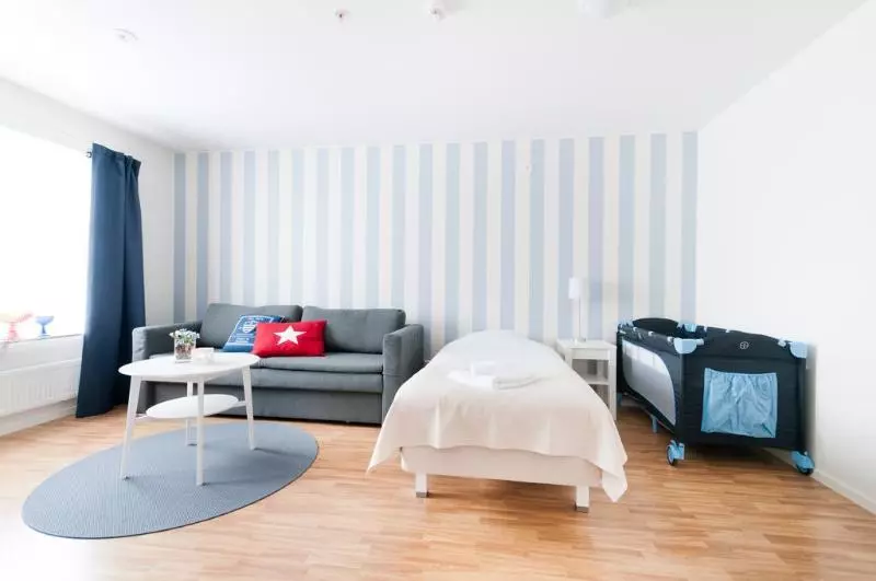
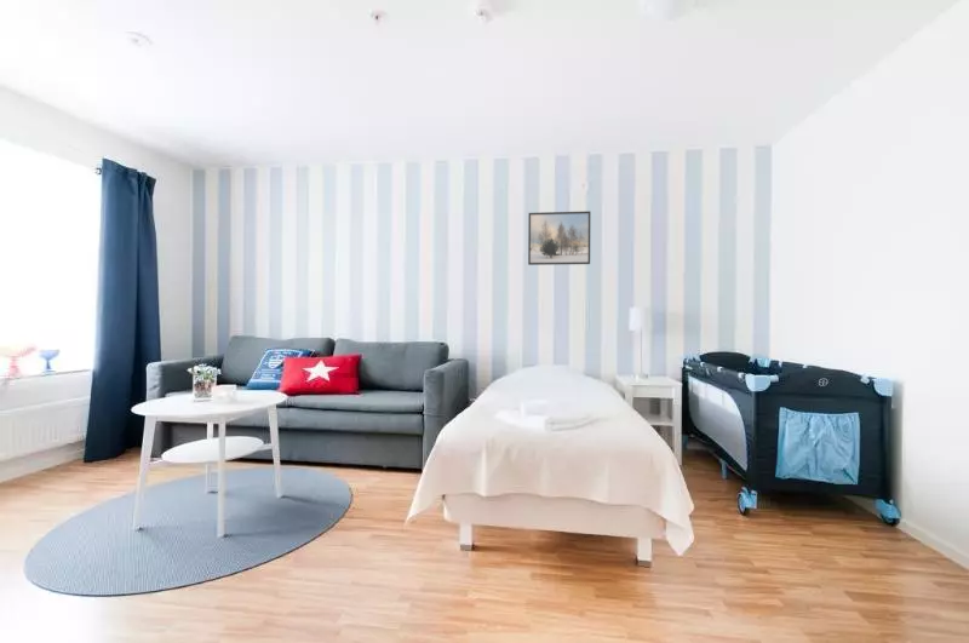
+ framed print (558, 237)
